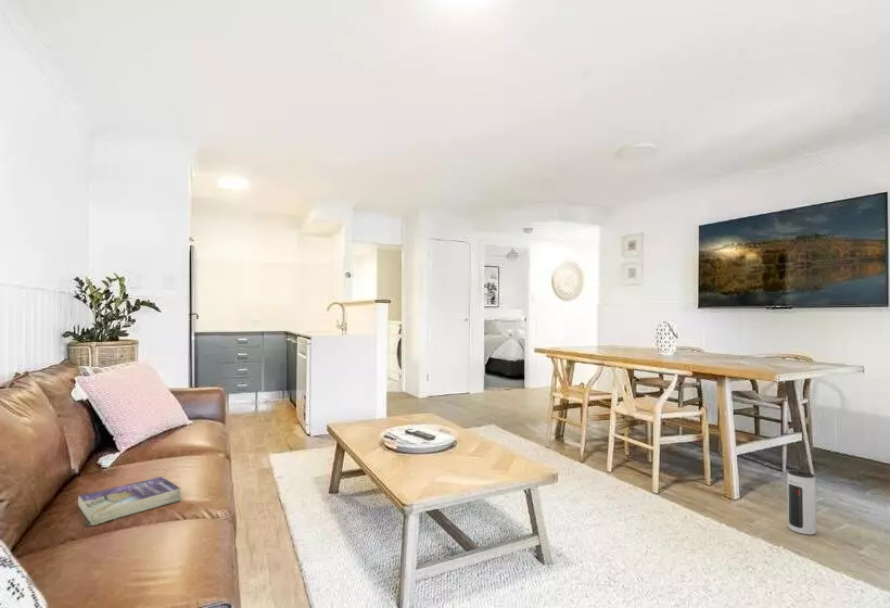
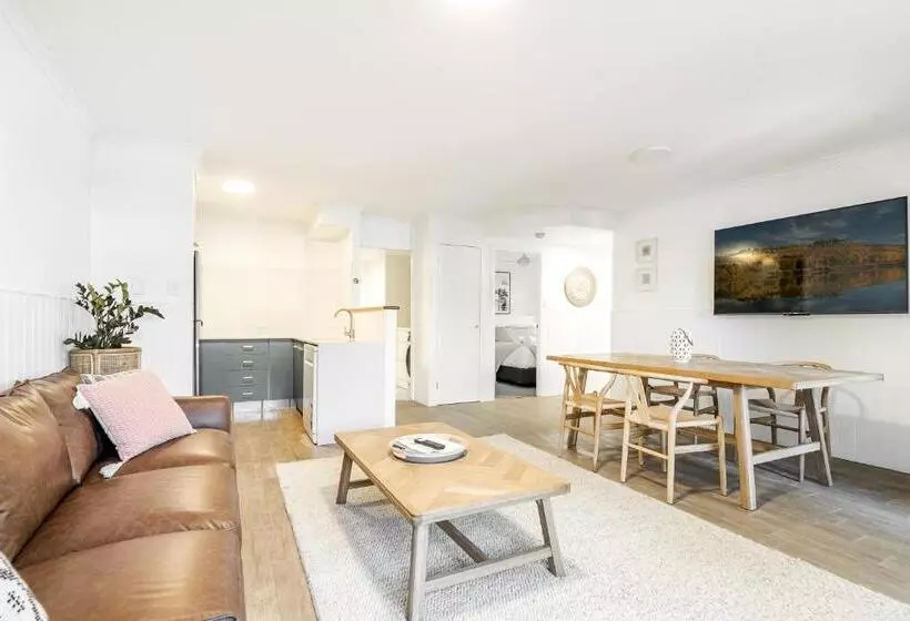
- speaker (801, 501)
- book (128, 496)
